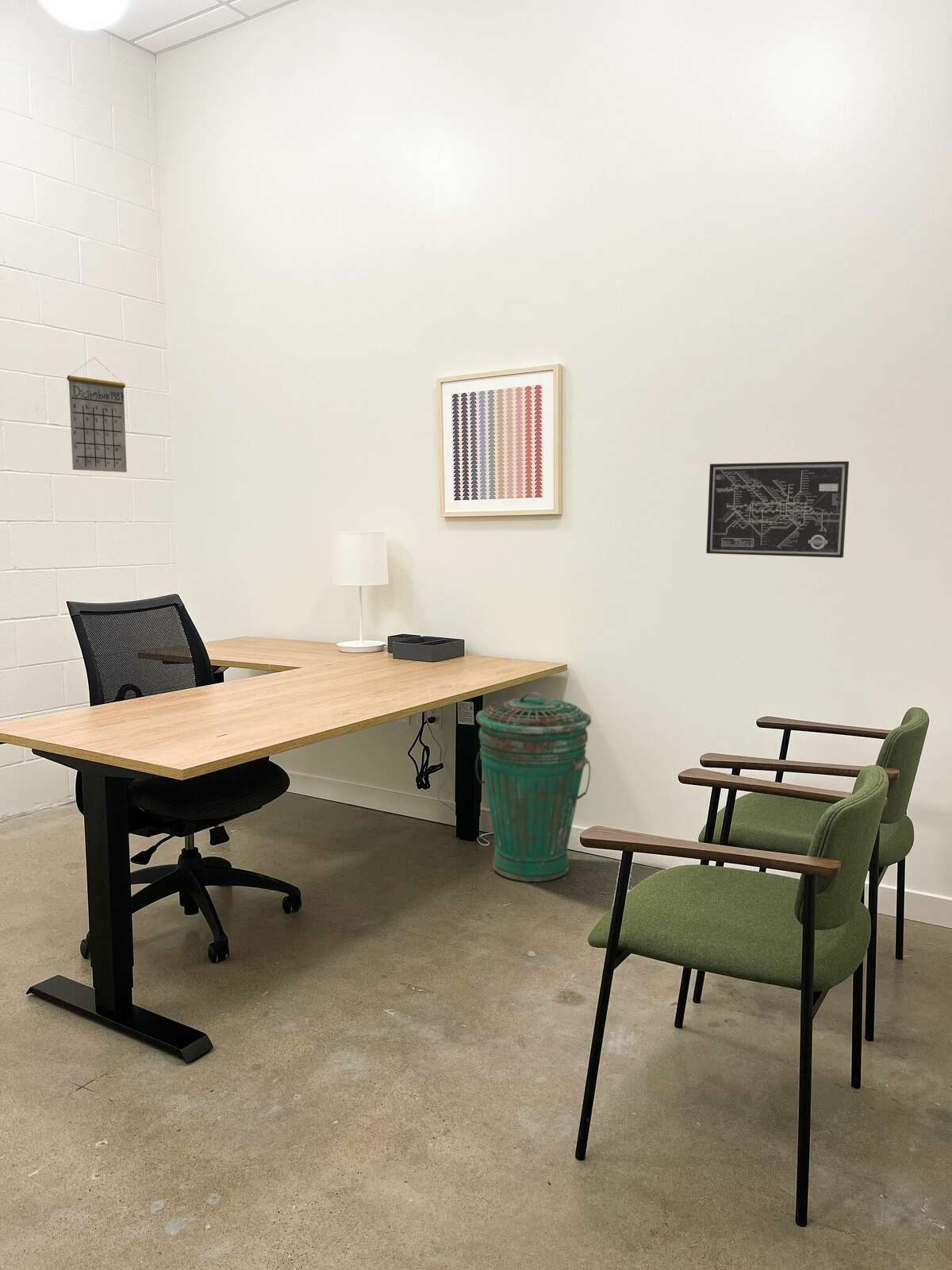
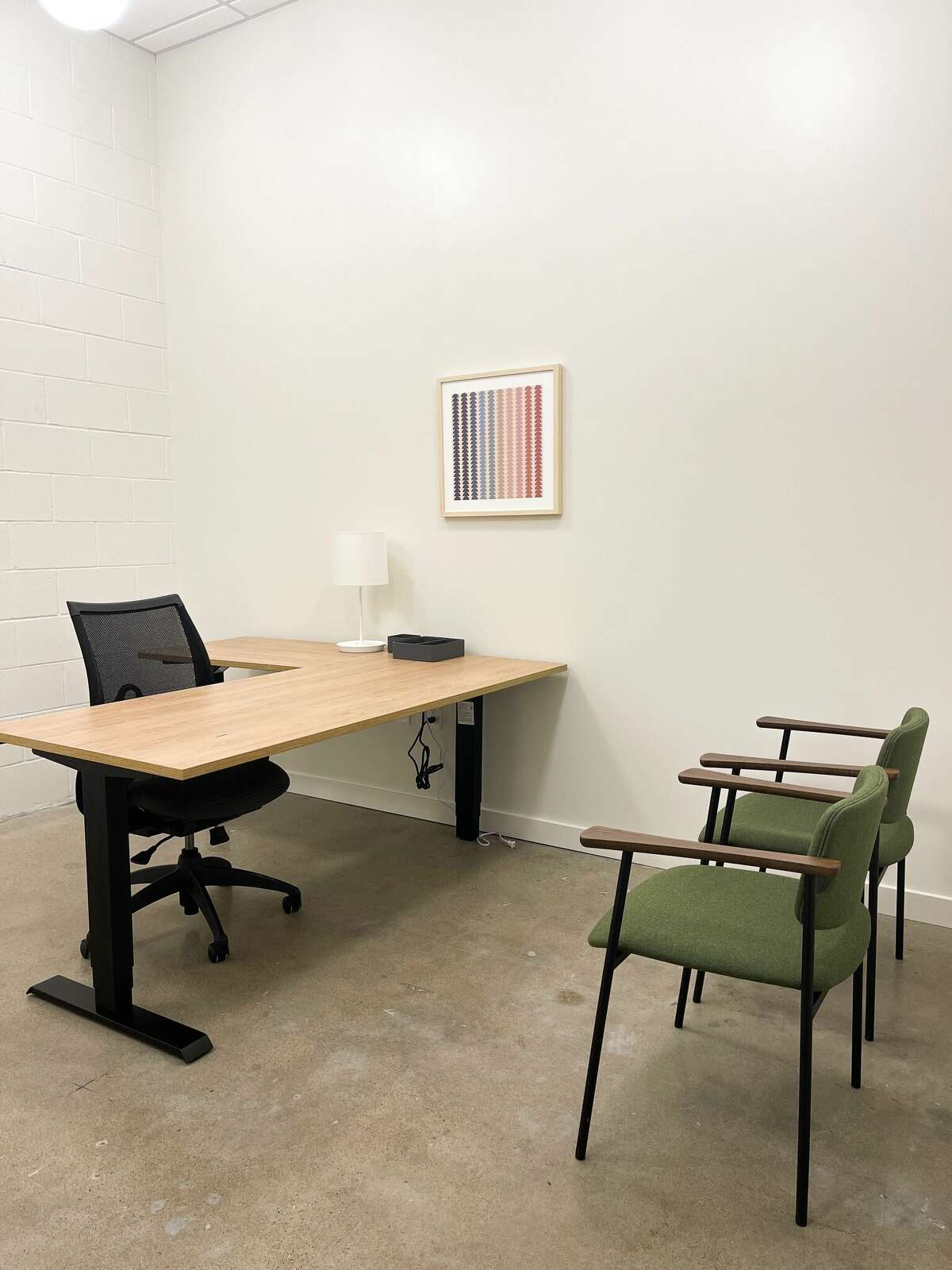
- wall art (774, 509)
- calendar (98, 414)
- trash can (532, 781)
